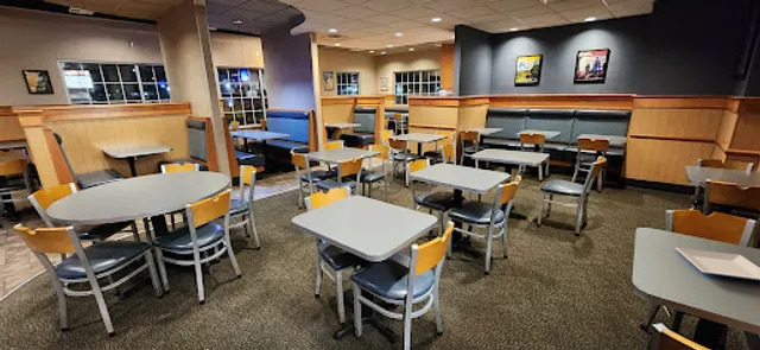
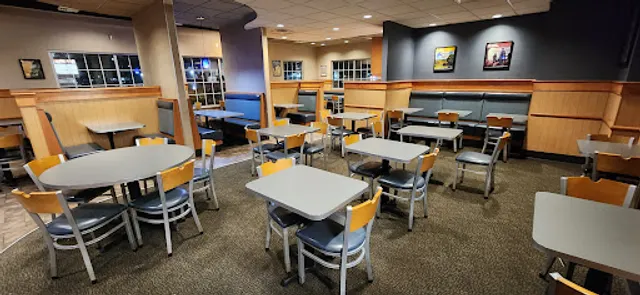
- plate (722, 265)
